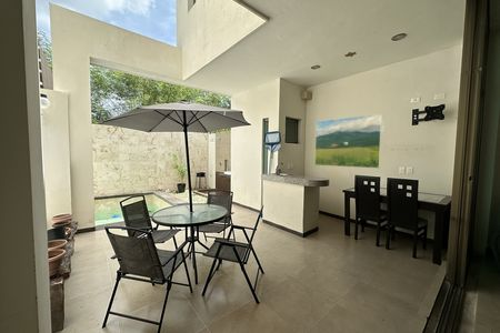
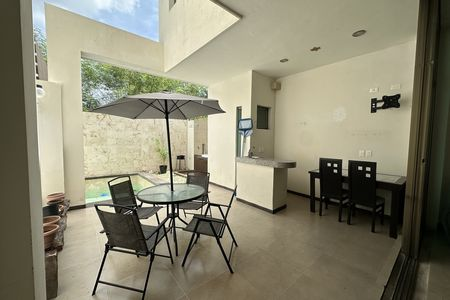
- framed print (344, 142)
